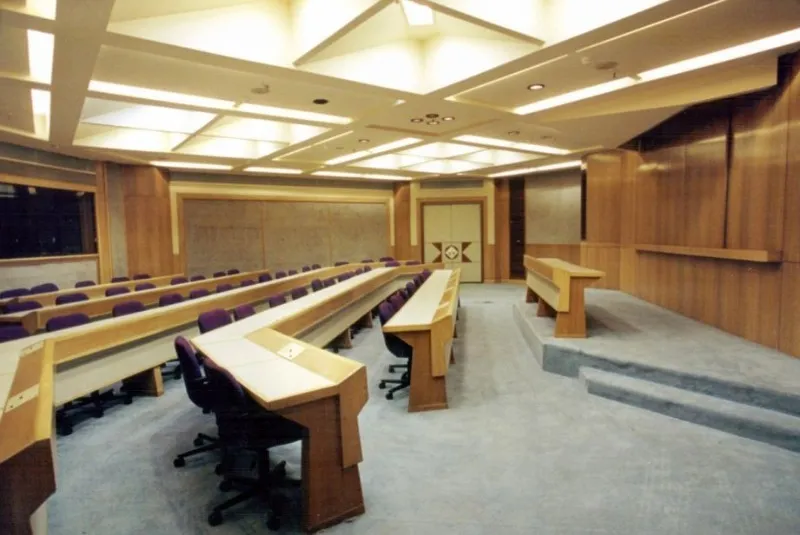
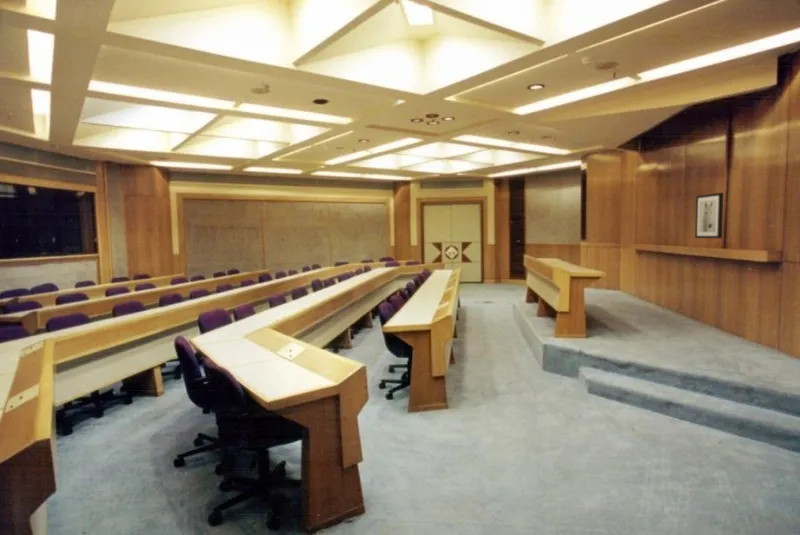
+ wall art (708, 216)
